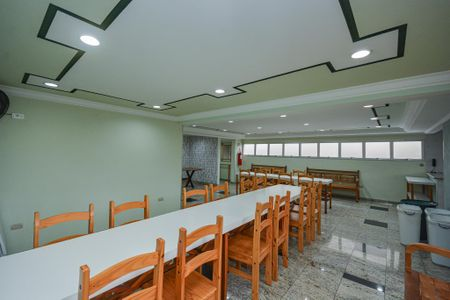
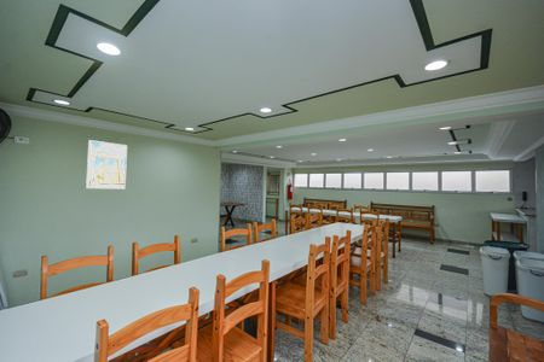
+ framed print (108, 165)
